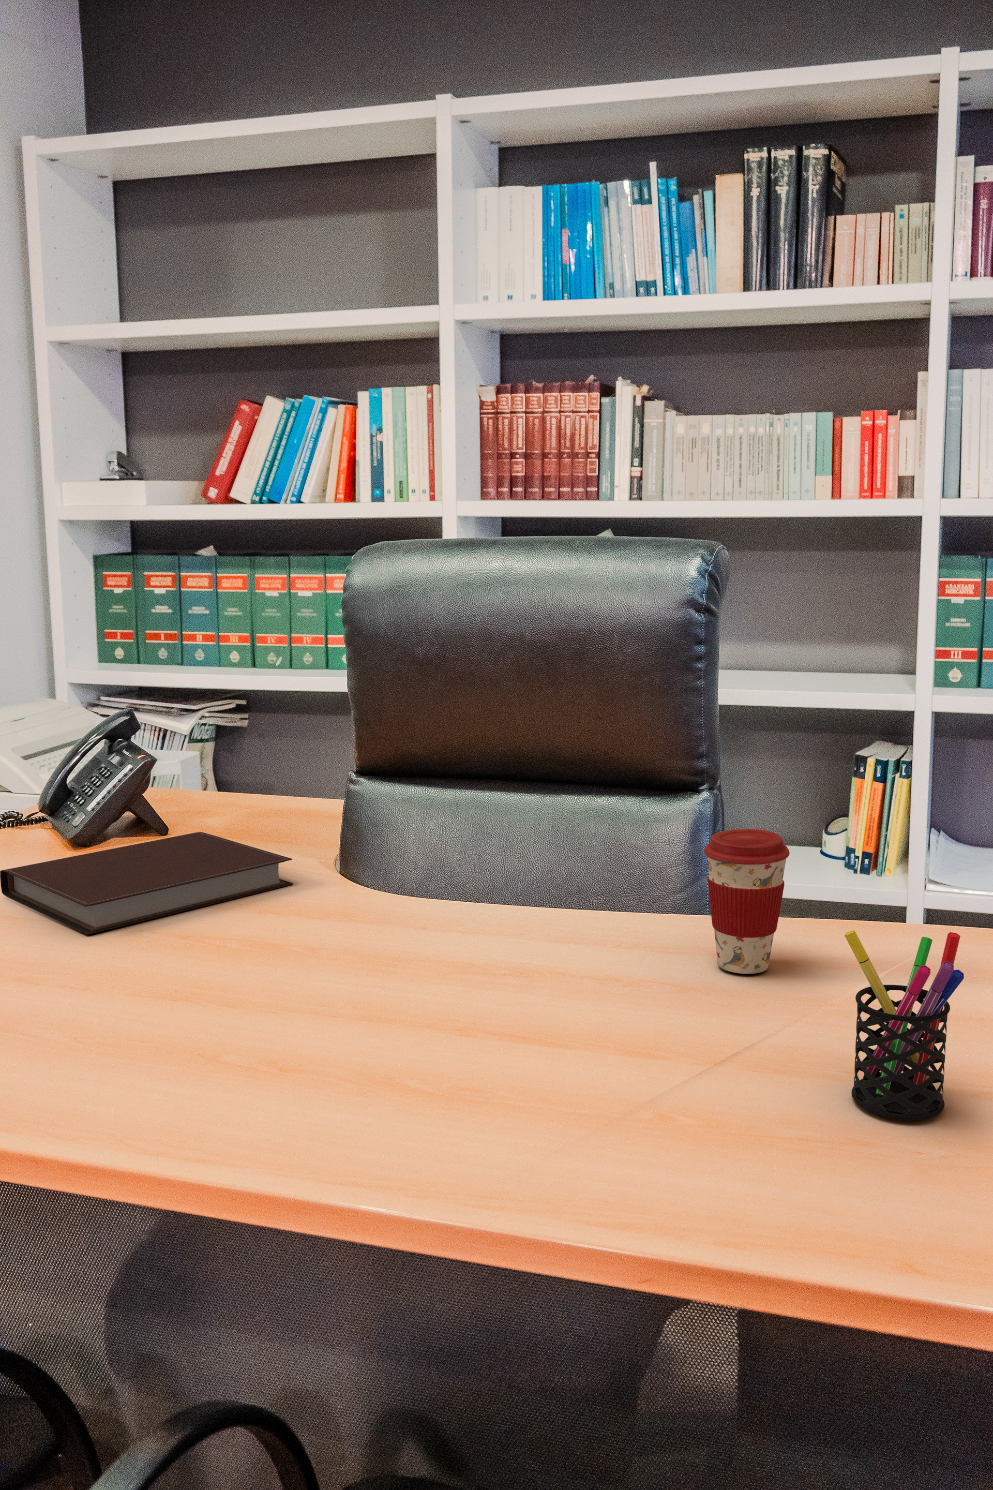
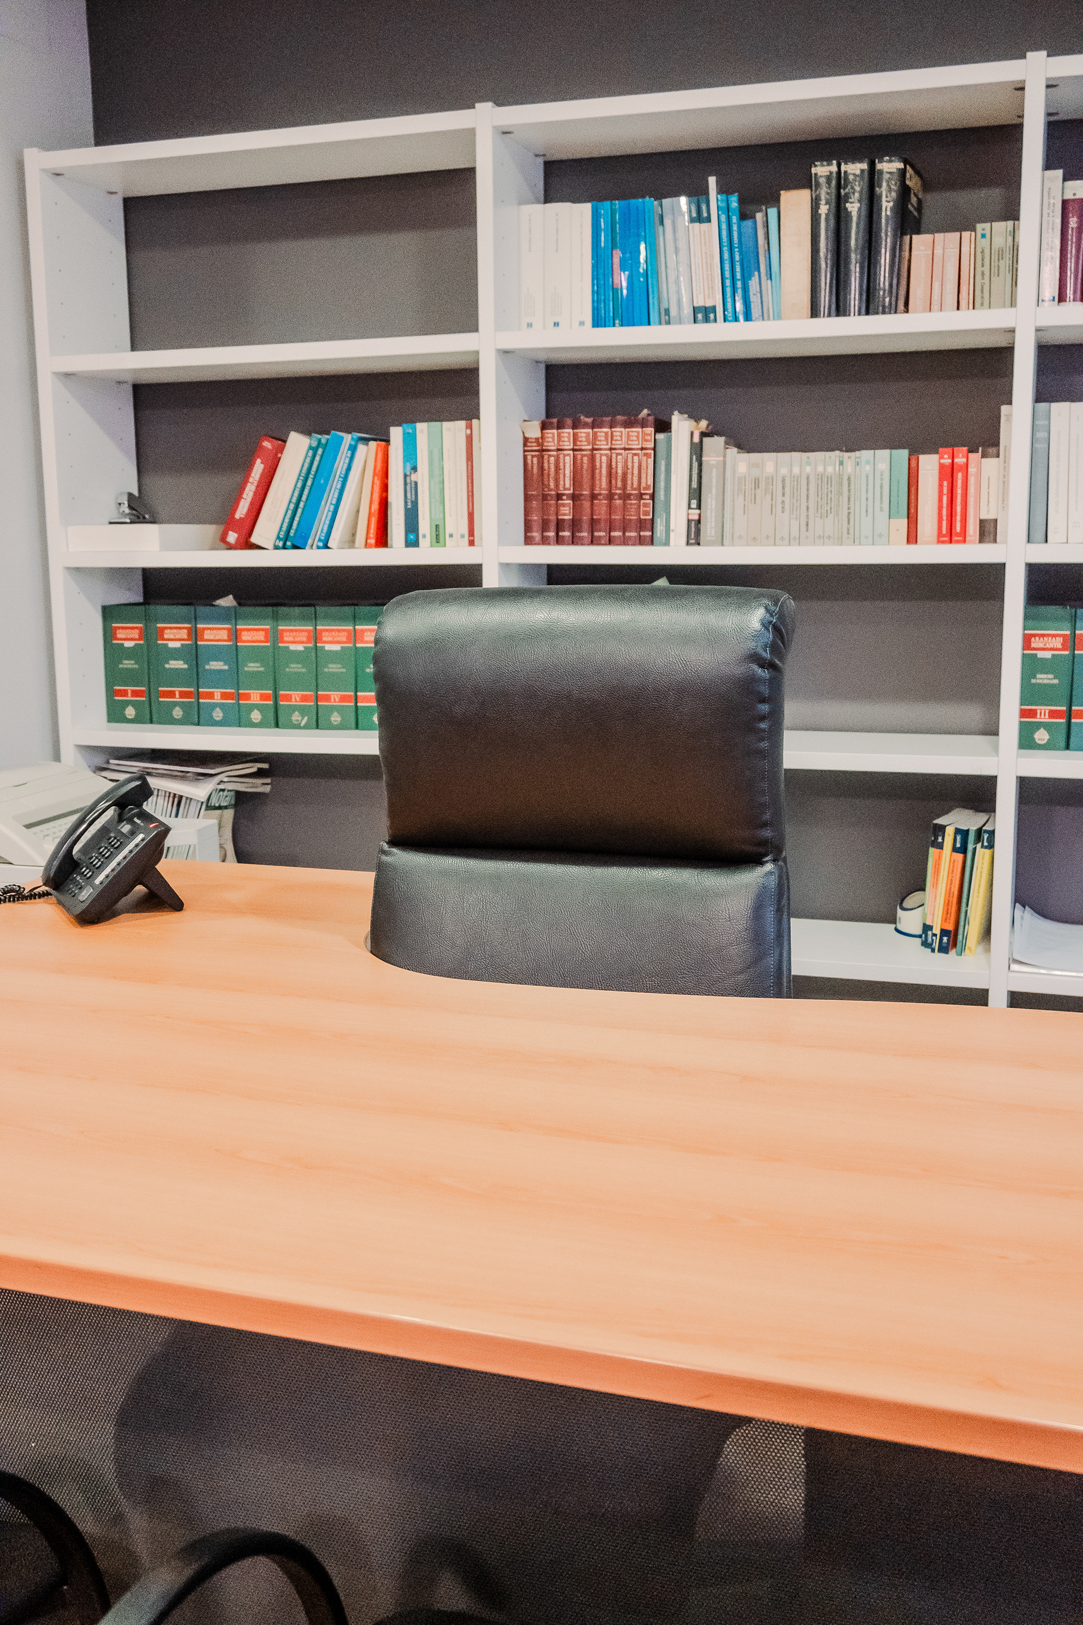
- notebook (147, 877)
- pen holder (910, 1011)
- coffee cup (745, 901)
